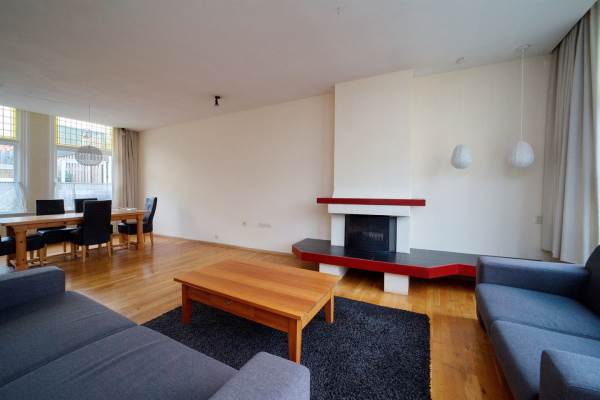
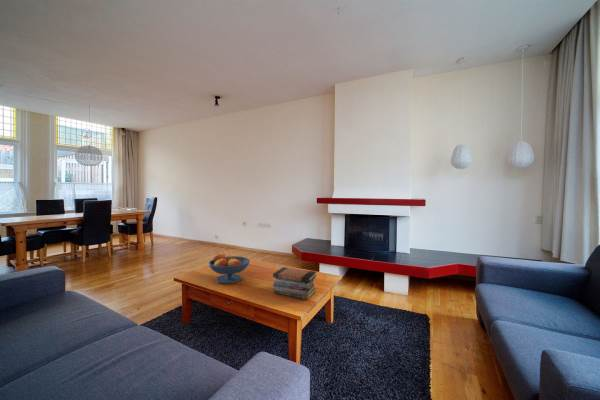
+ book stack (294, 282)
+ fruit bowl (229, 266)
